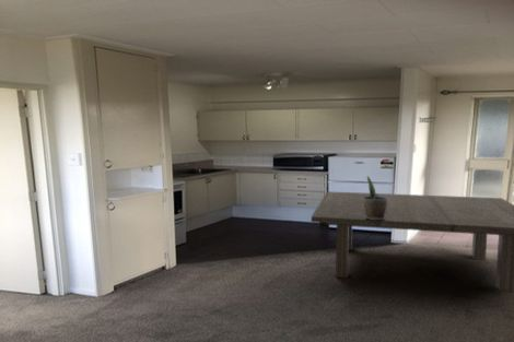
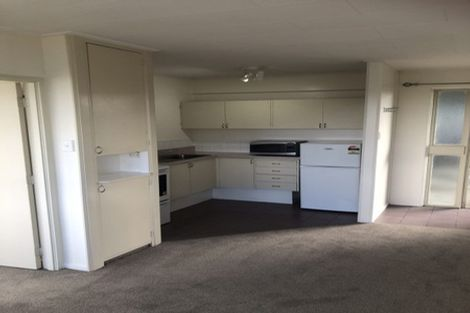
- potted plant (375, 196)
- dining table (414, 229)
